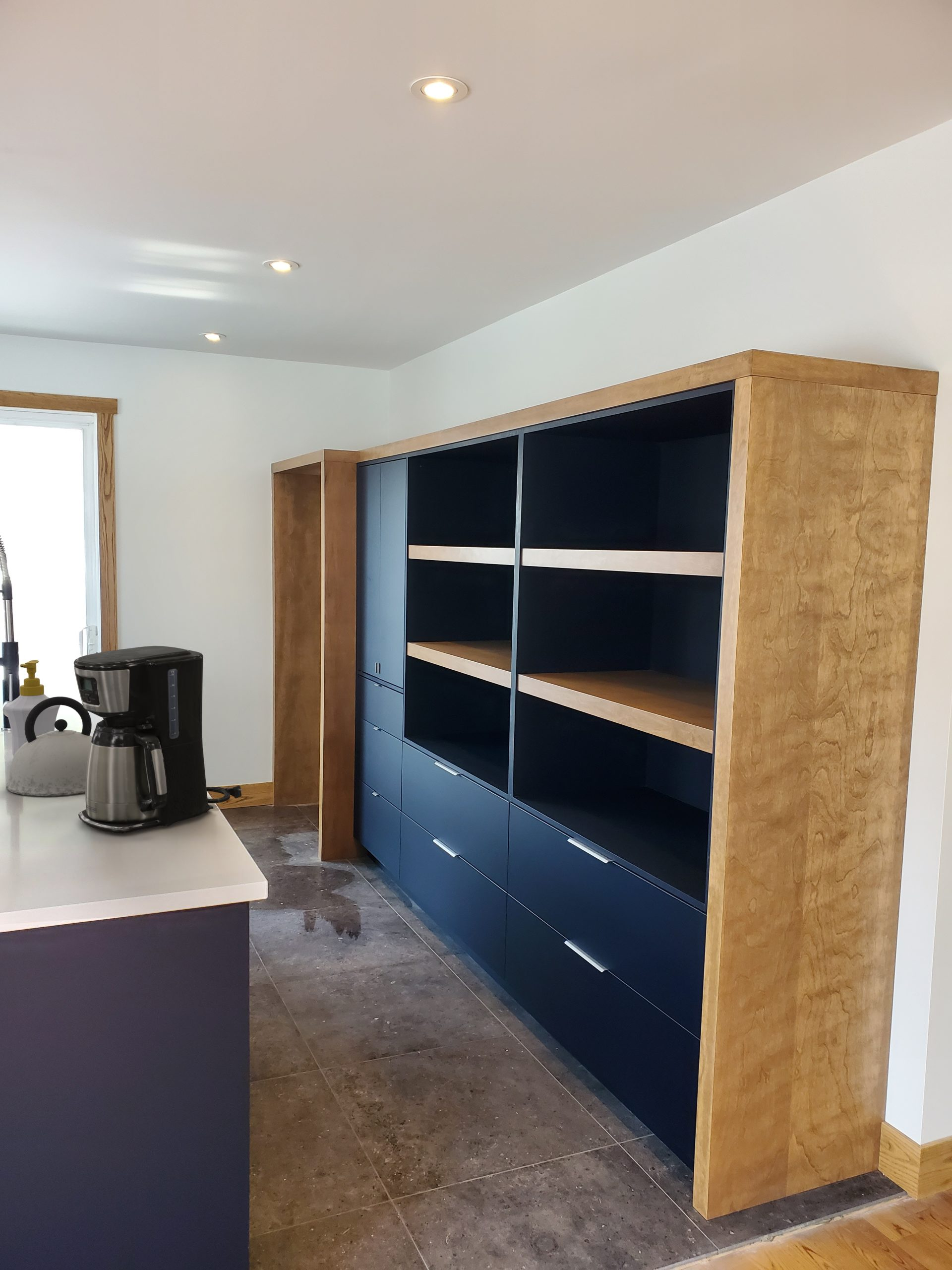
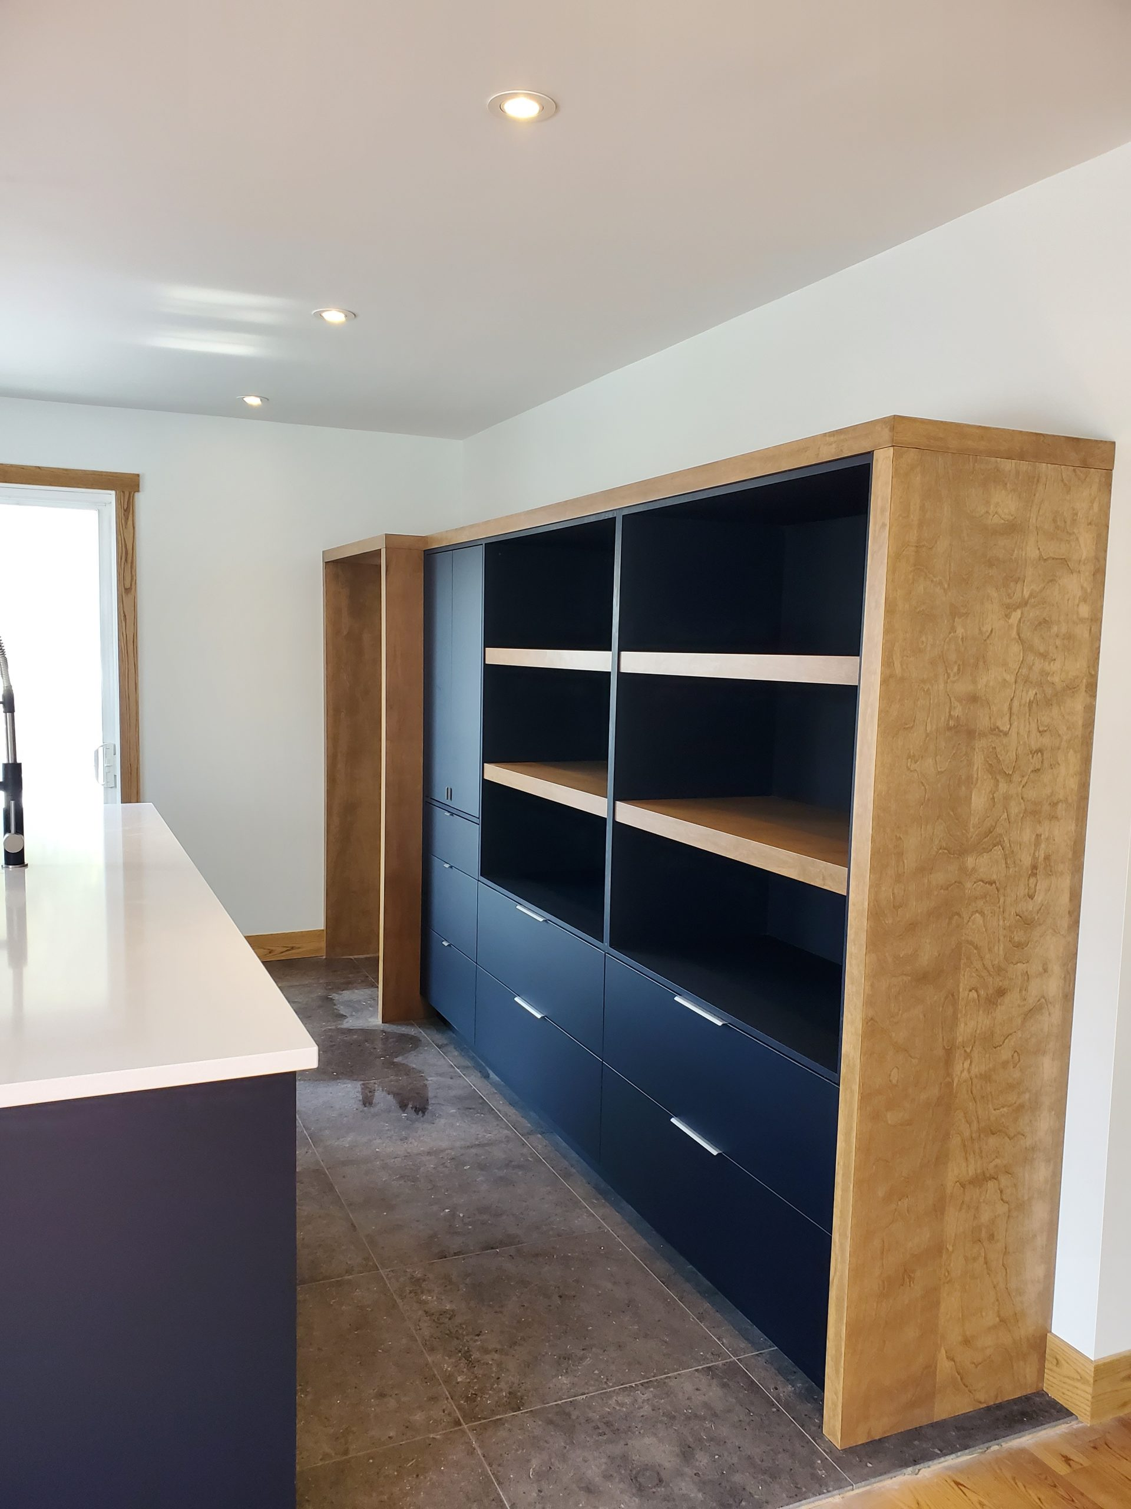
- coffee maker (166, 734)
- kettle (66, 739)
- soap bottle (31, 709)
